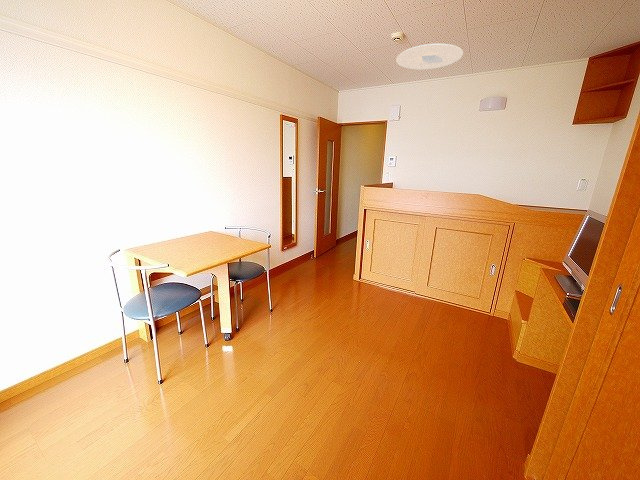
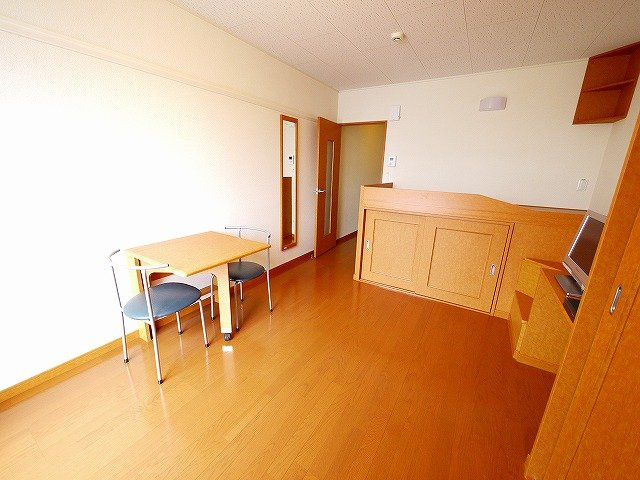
- ceiling light (428, 54)
